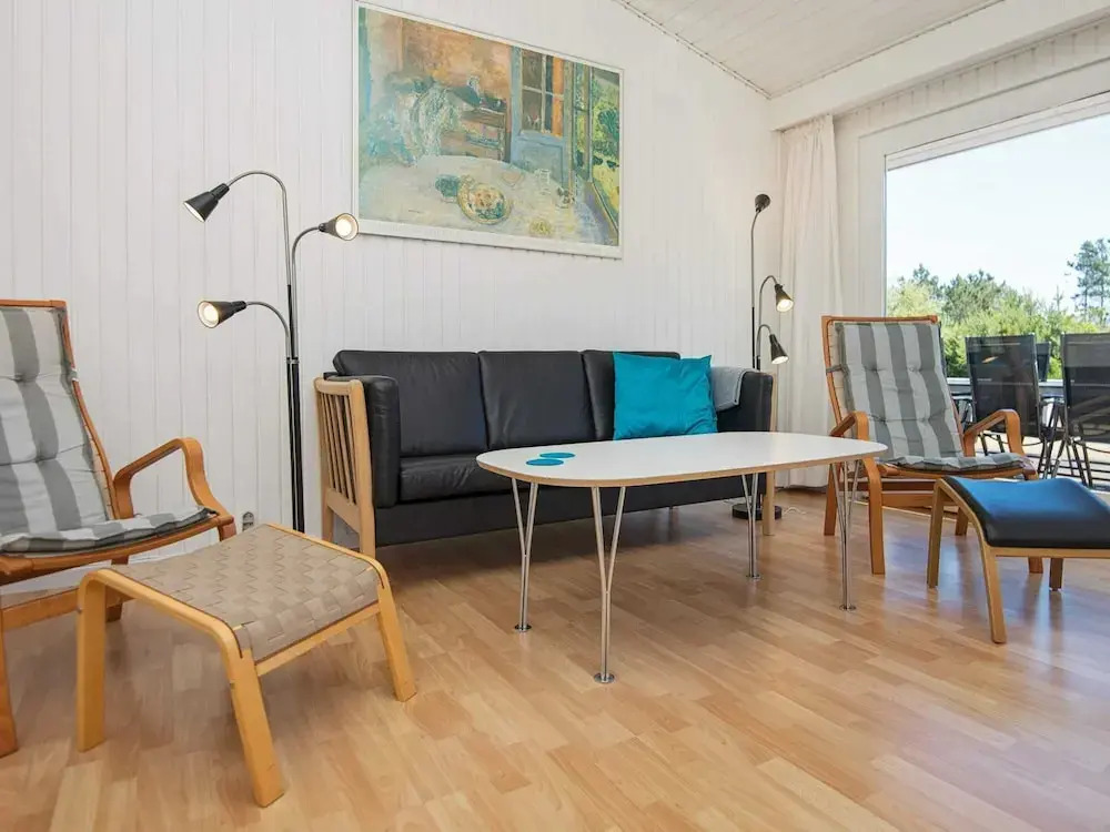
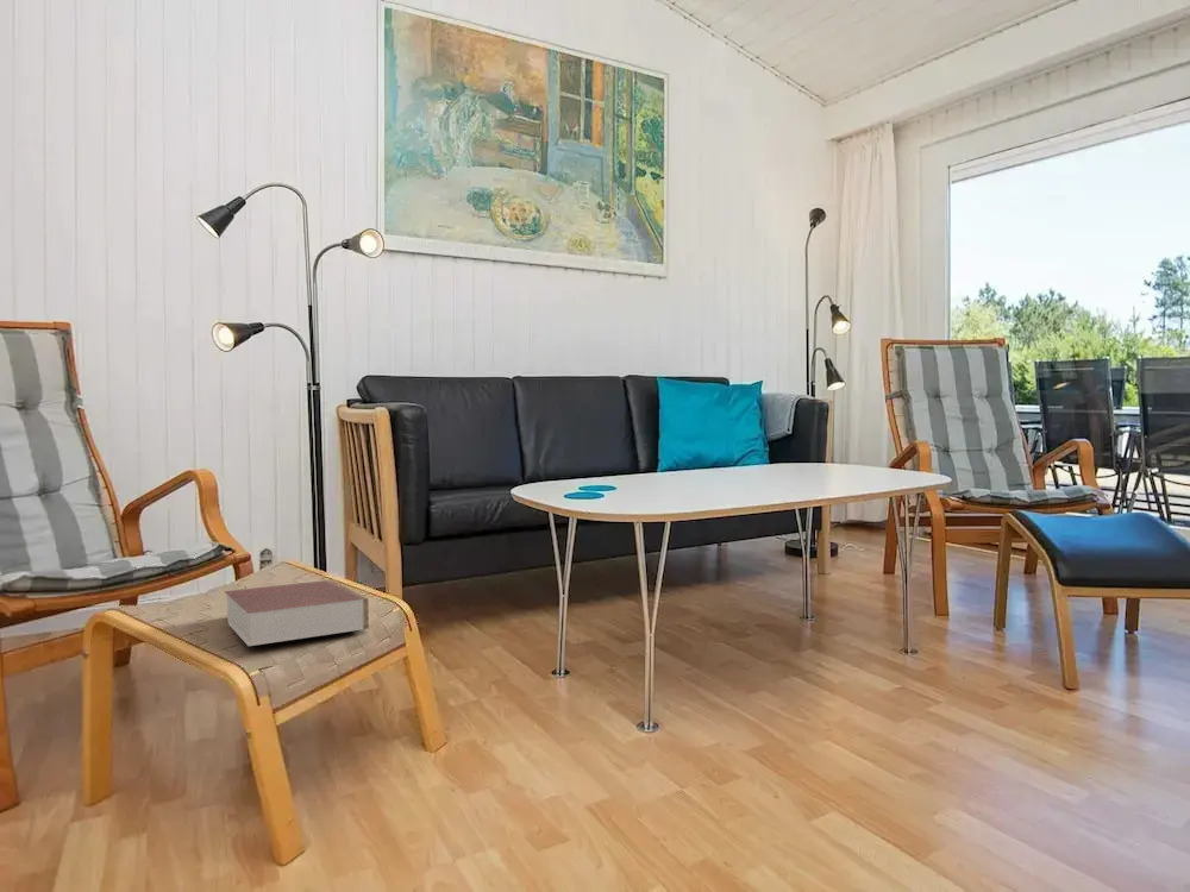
+ book (294, 609)
